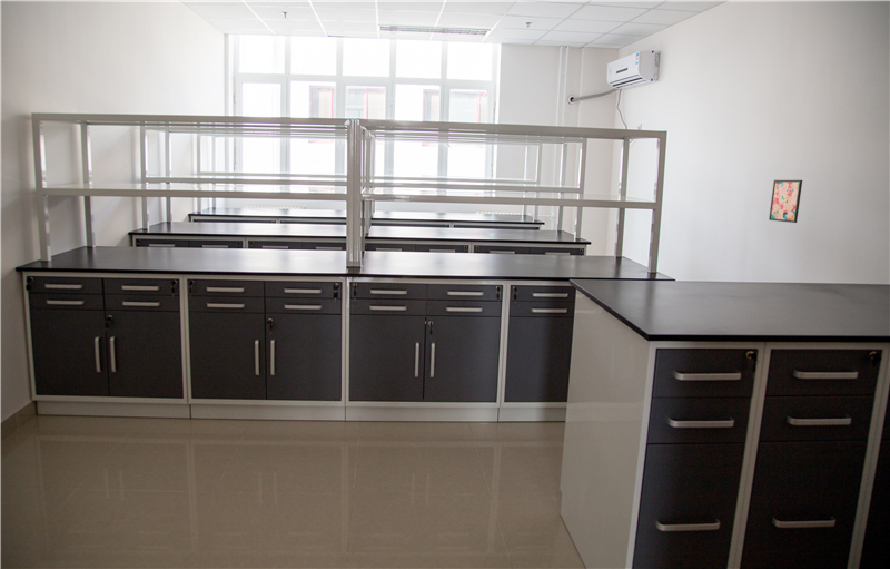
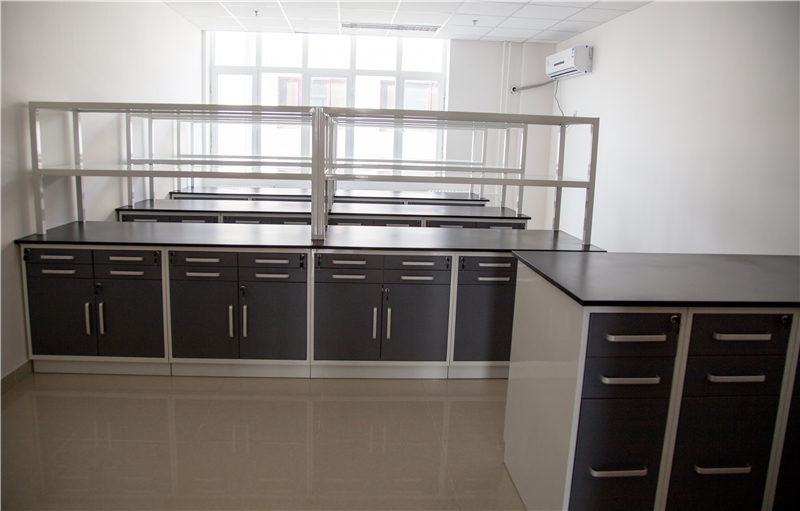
- wall art (784, 200)
